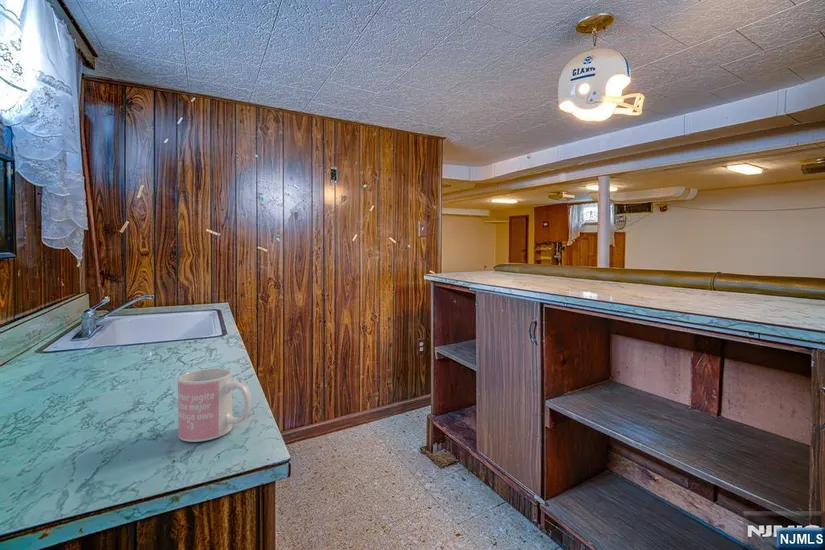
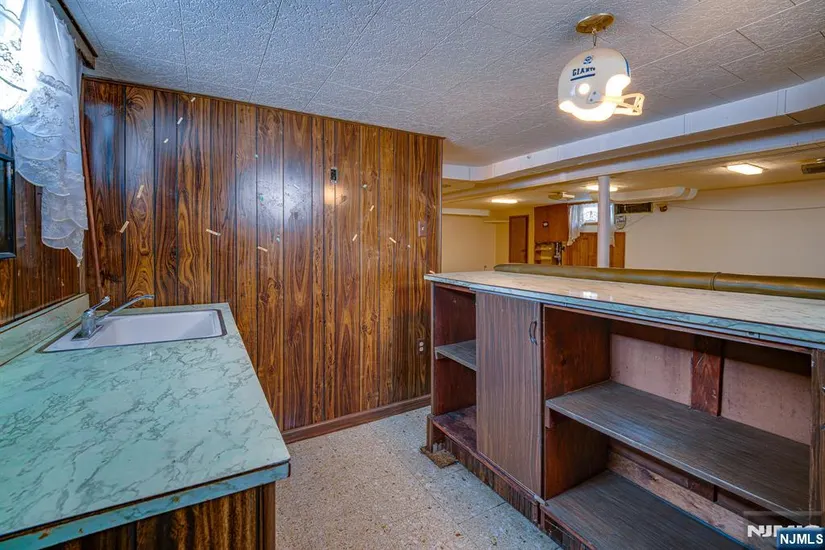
- mug (214, 403)
